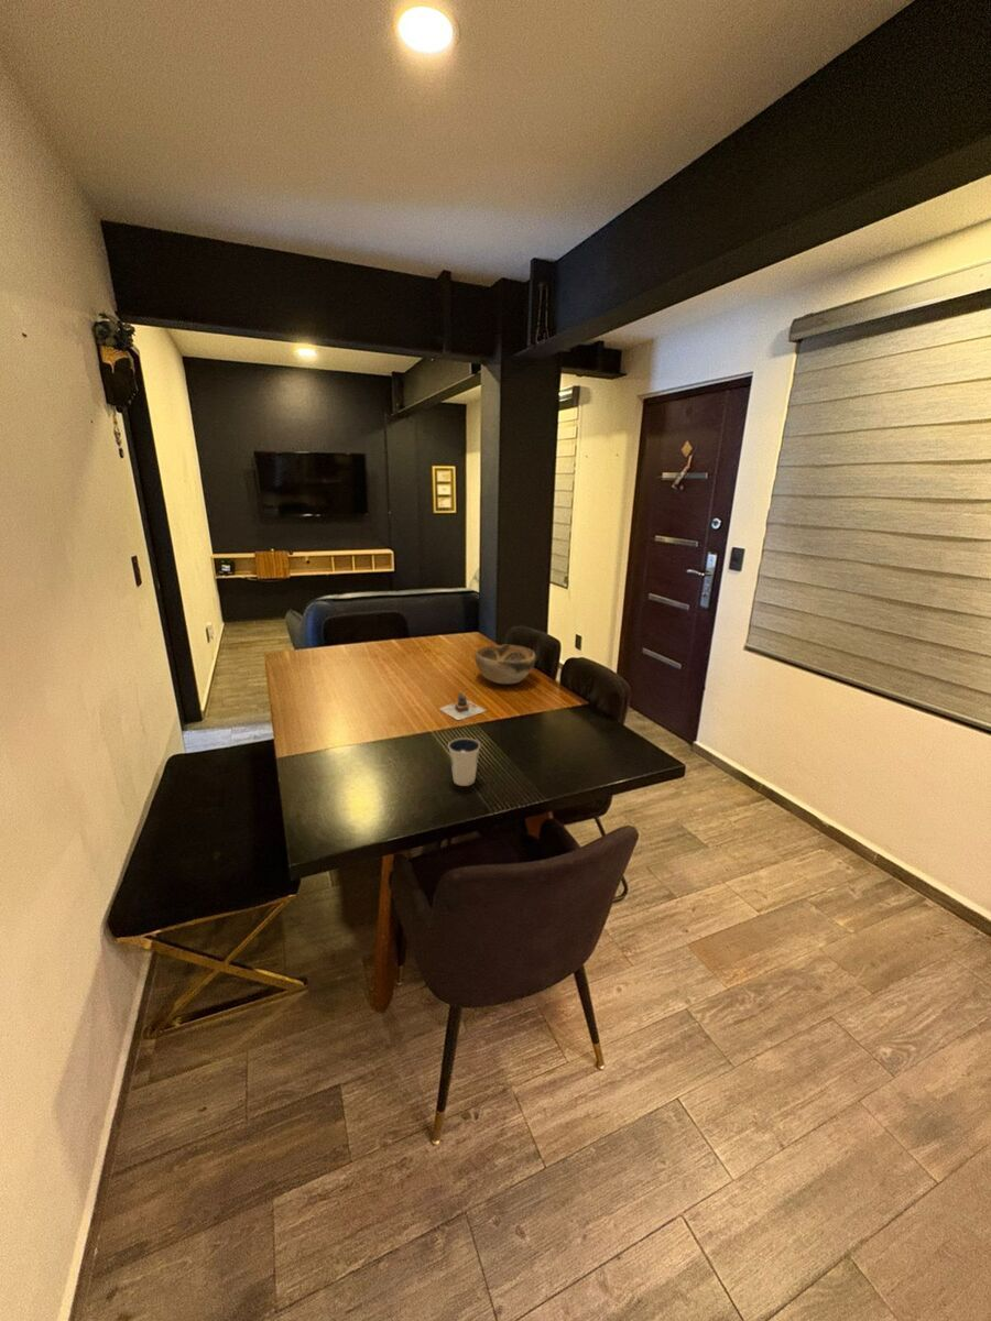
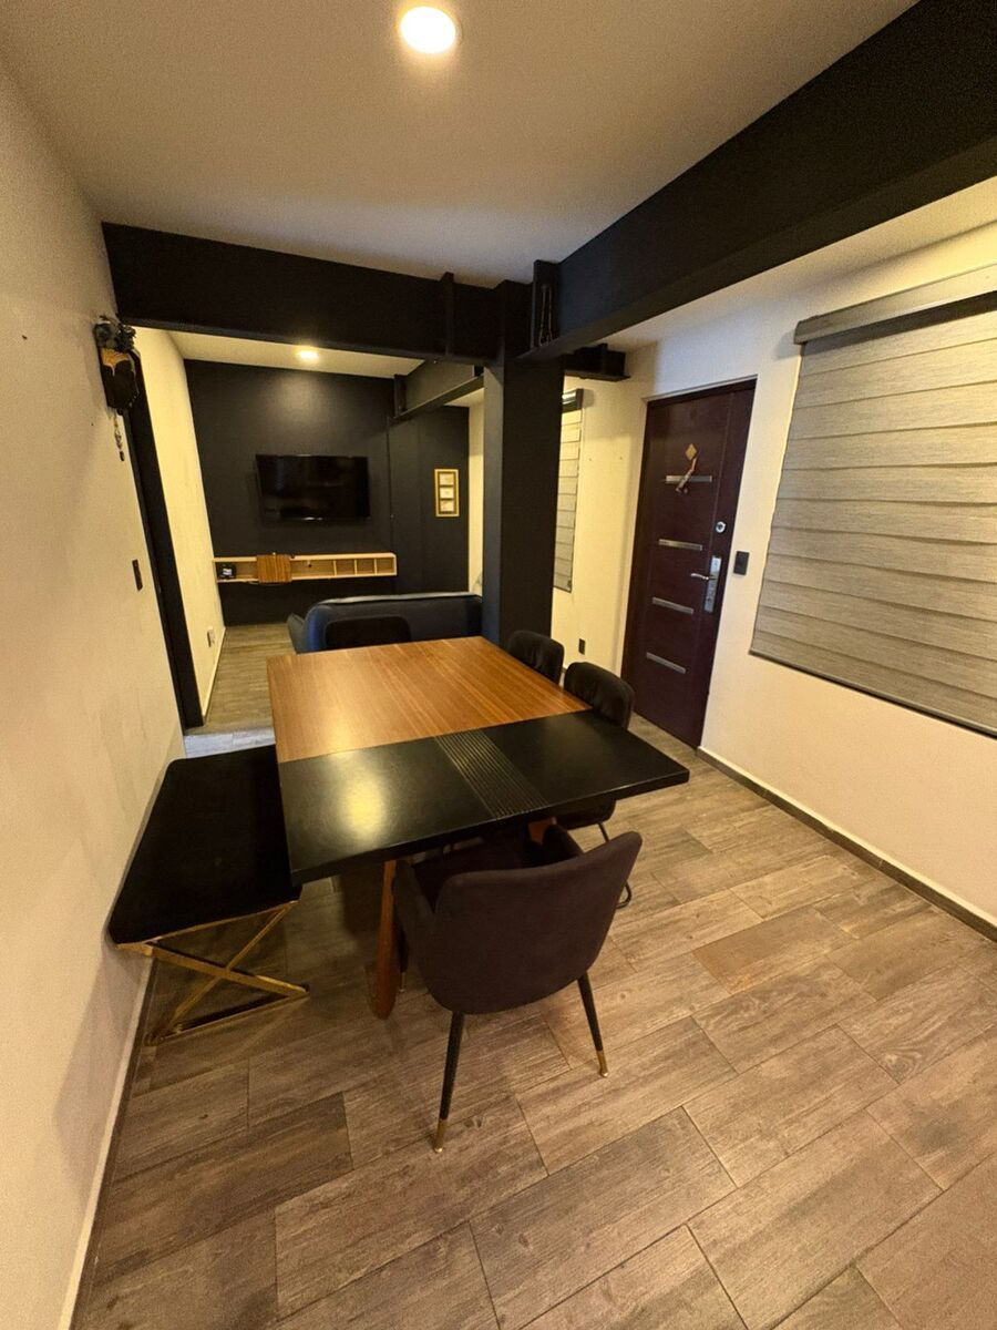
- teapot (461, 701)
- dixie cup (464, 763)
- decorative bowl (504, 666)
